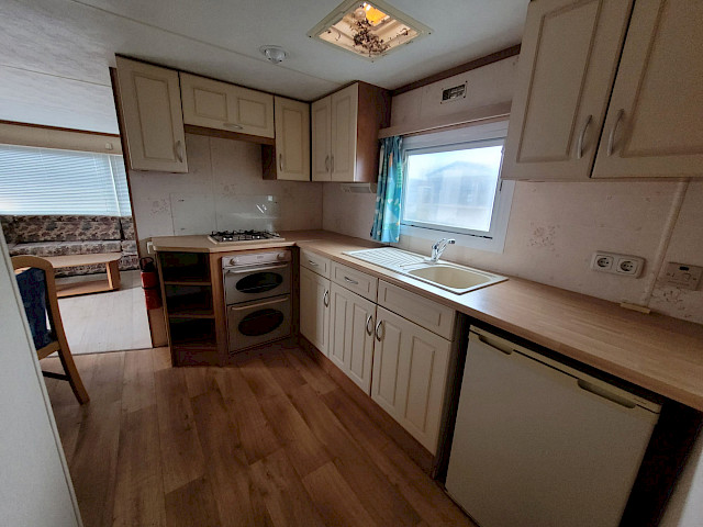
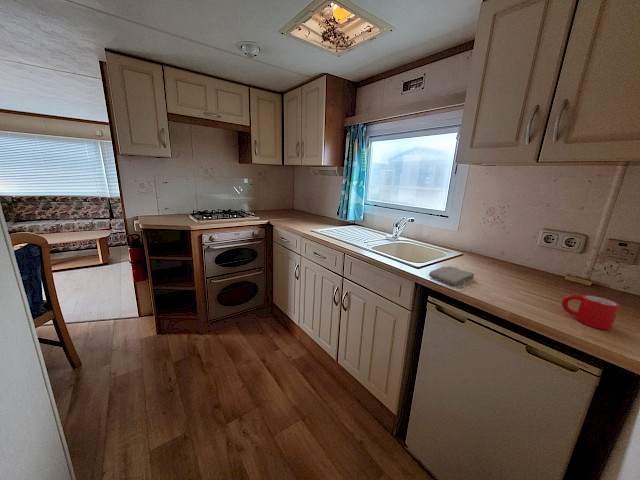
+ washcloth (452, 274)
+ mug (587, 308)
